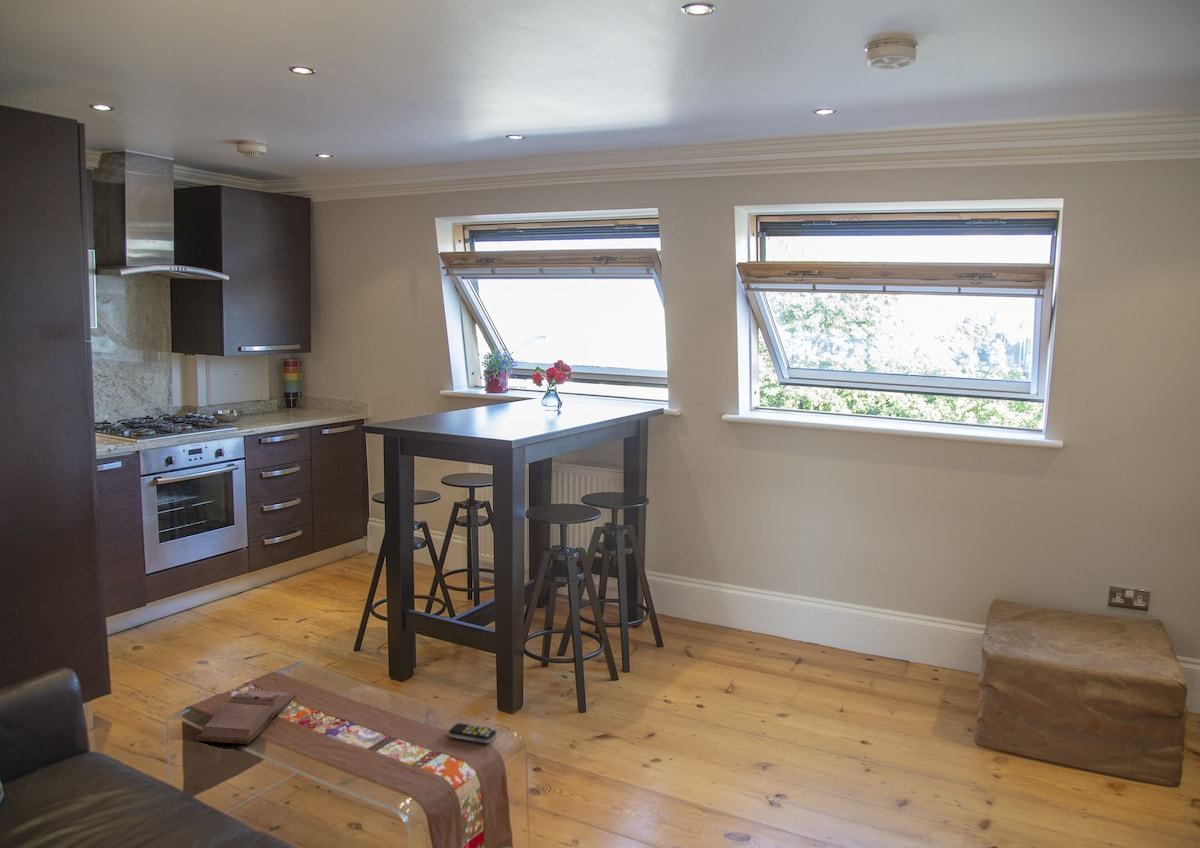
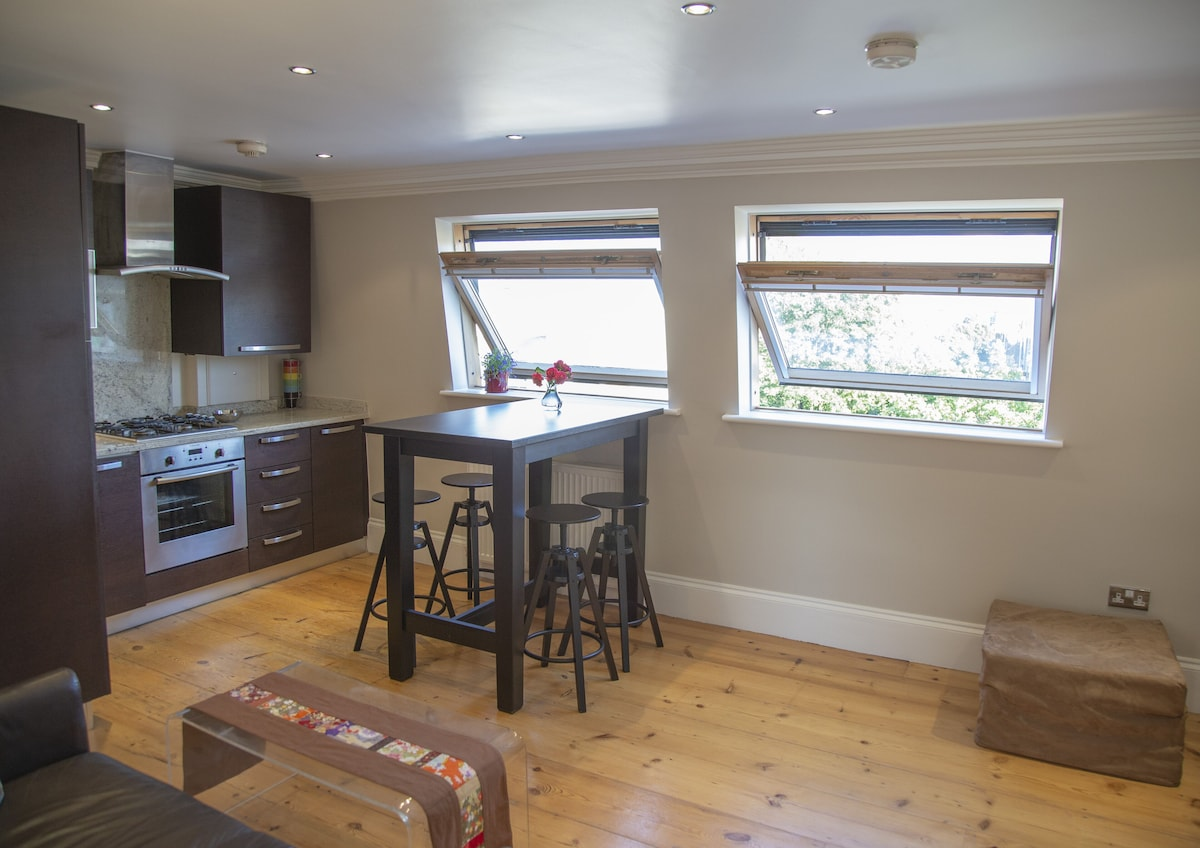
- remote control (472, 732)
- hardback book (249, 709)
